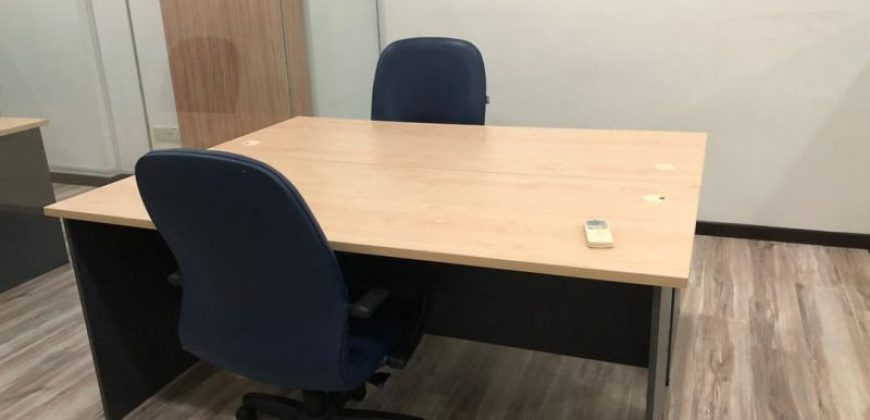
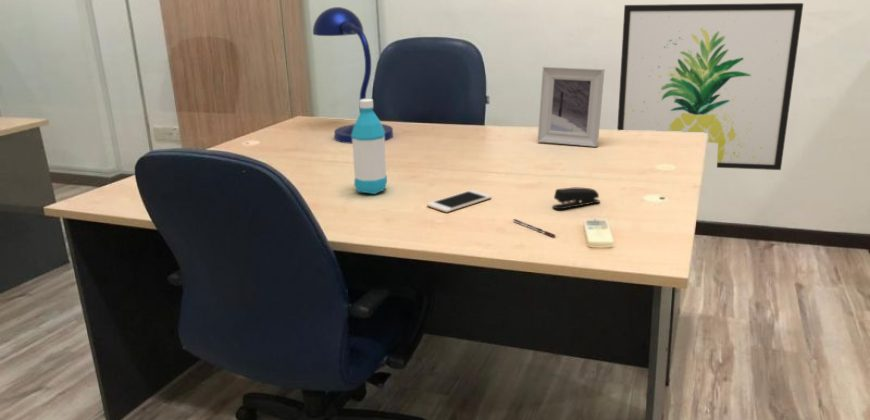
+ stapler (576, 195)
+ cell phone (459, 200)
+ wall art (703, 88)
+ pen (533, 227)
+ water bottle (368, 146)
+ desk lamp (364, 74)
+ picture frame (571, 105)
